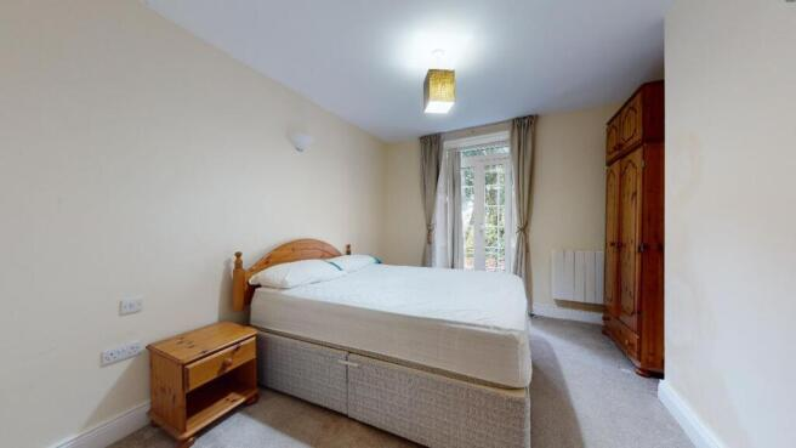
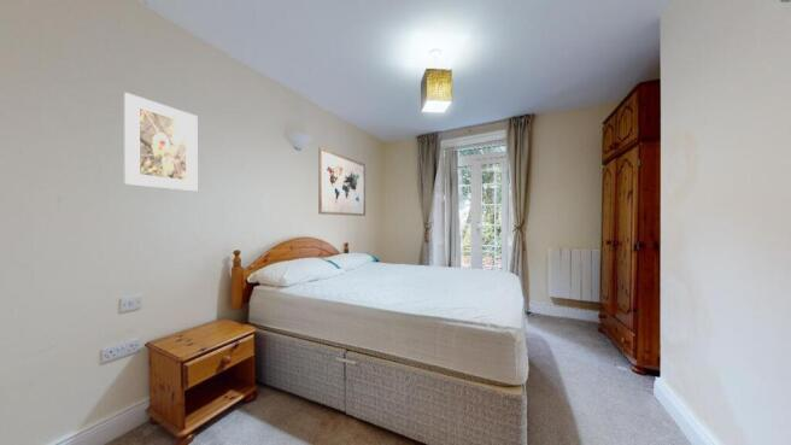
+ wall art (345, 186)
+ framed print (164, 146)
